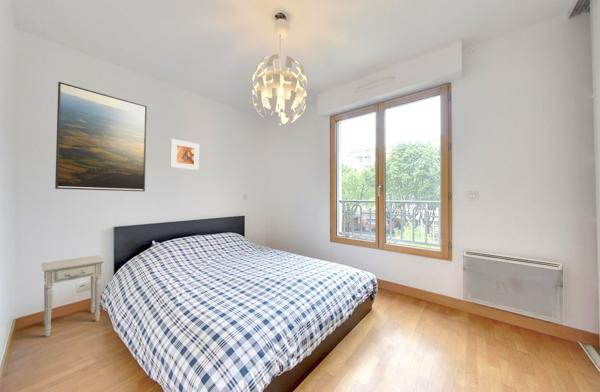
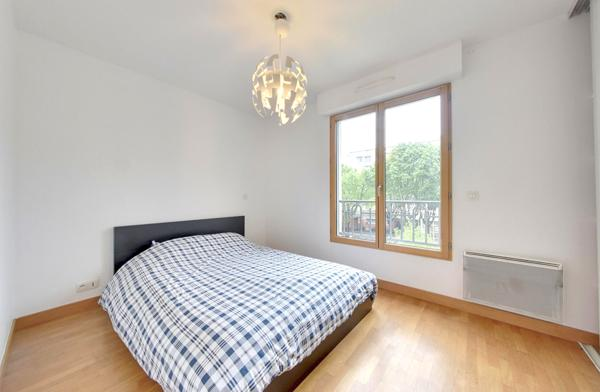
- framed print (106, 142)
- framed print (185, 155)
- nightstand (68, 280)
